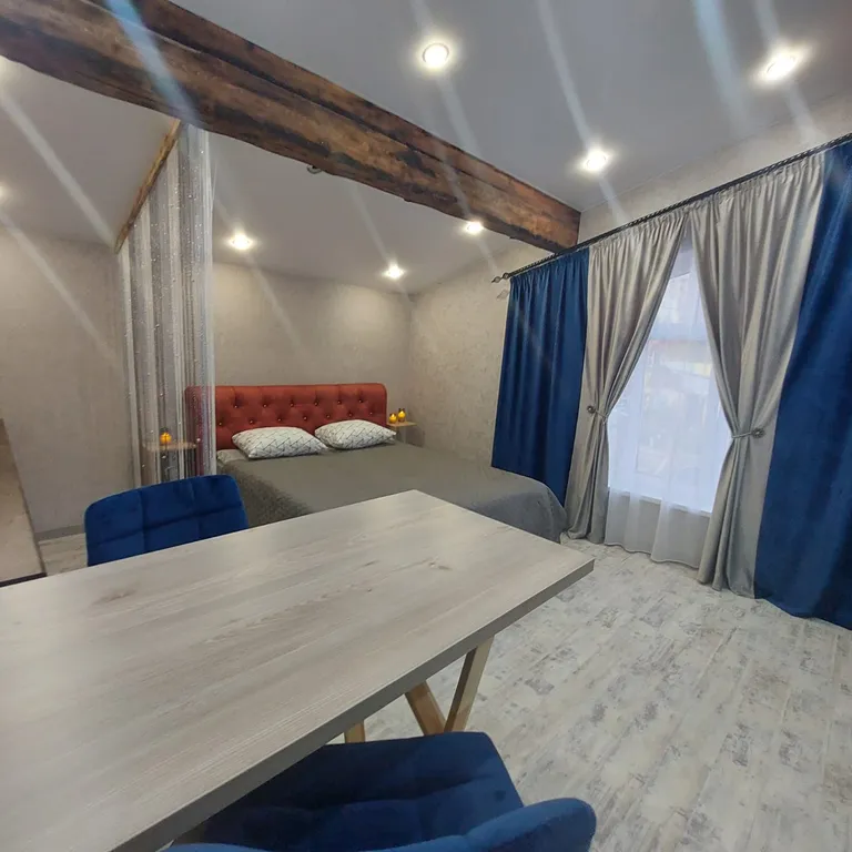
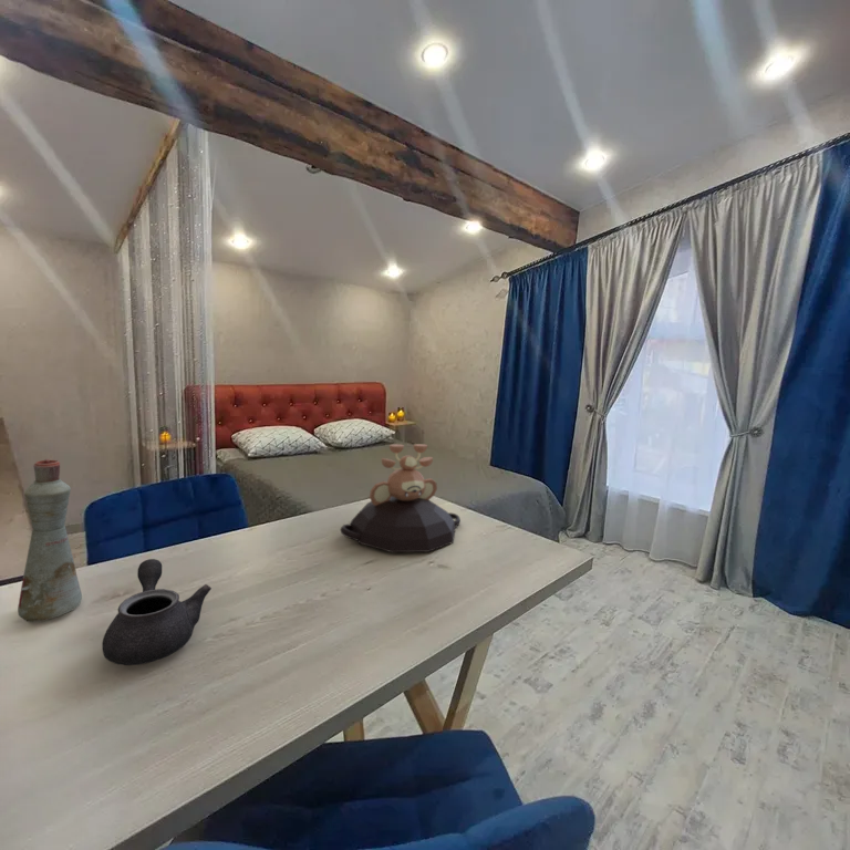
+ decorative bowl (405, 488)
+ teapot (156, 604)
+ bottle (48, 536)
